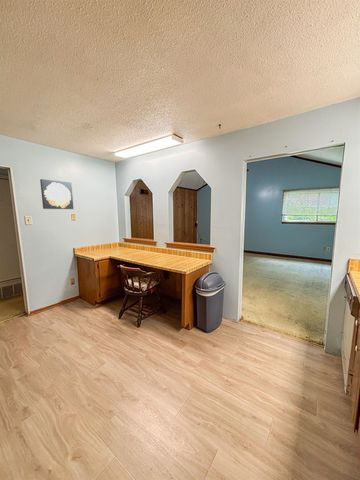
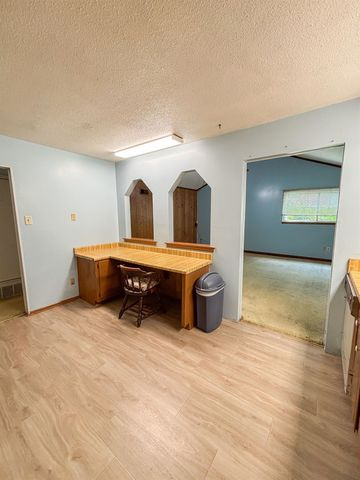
- wall art (57, 195)
